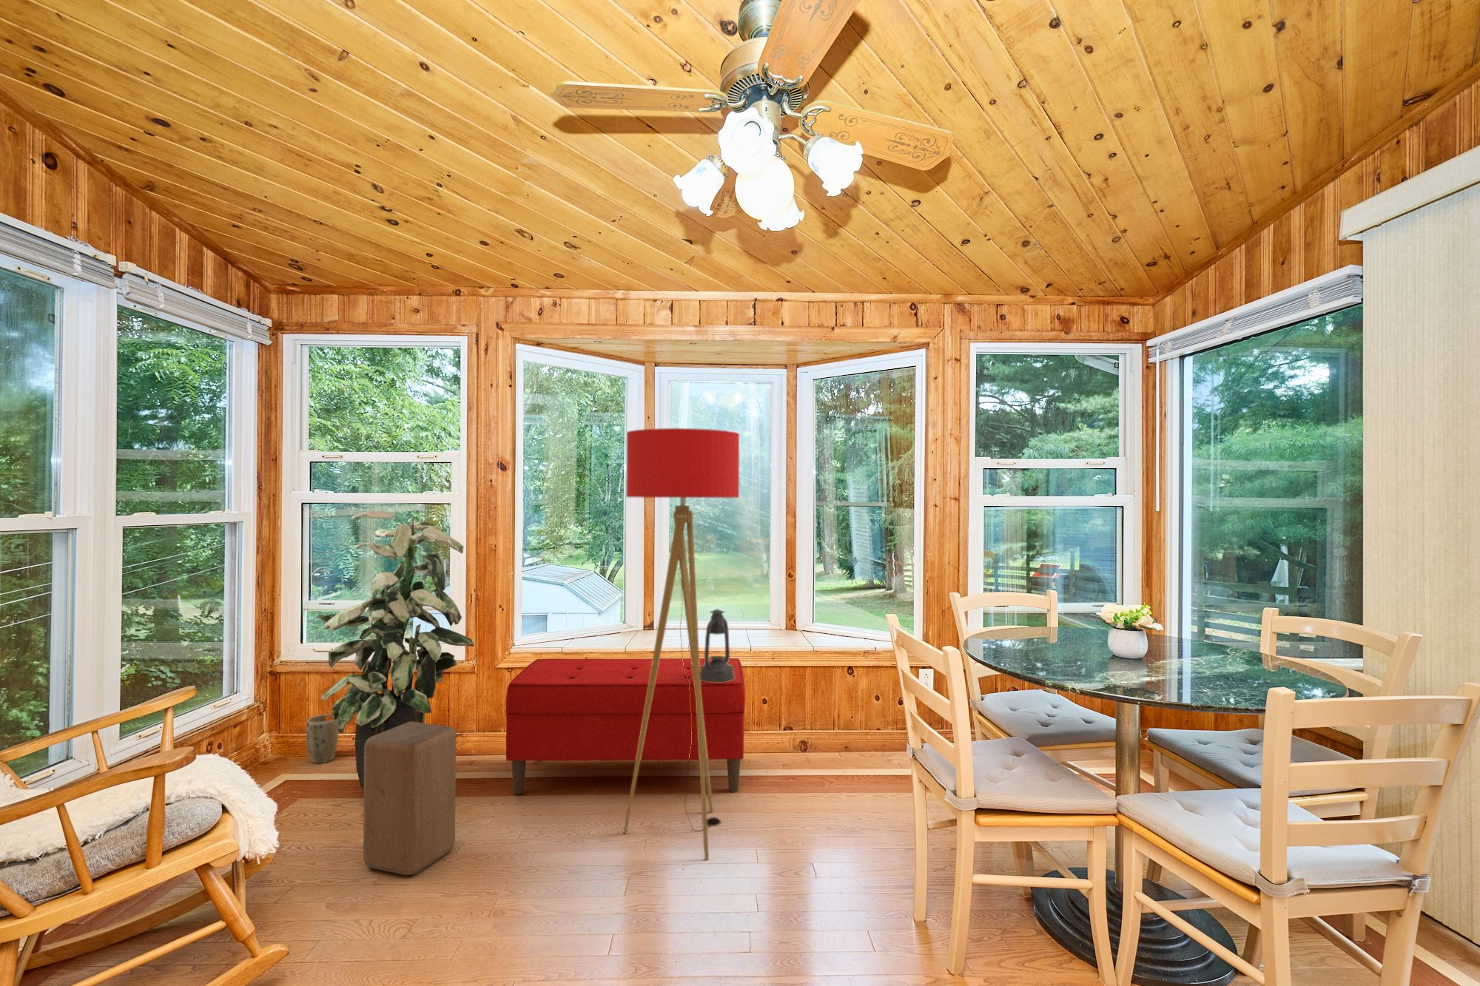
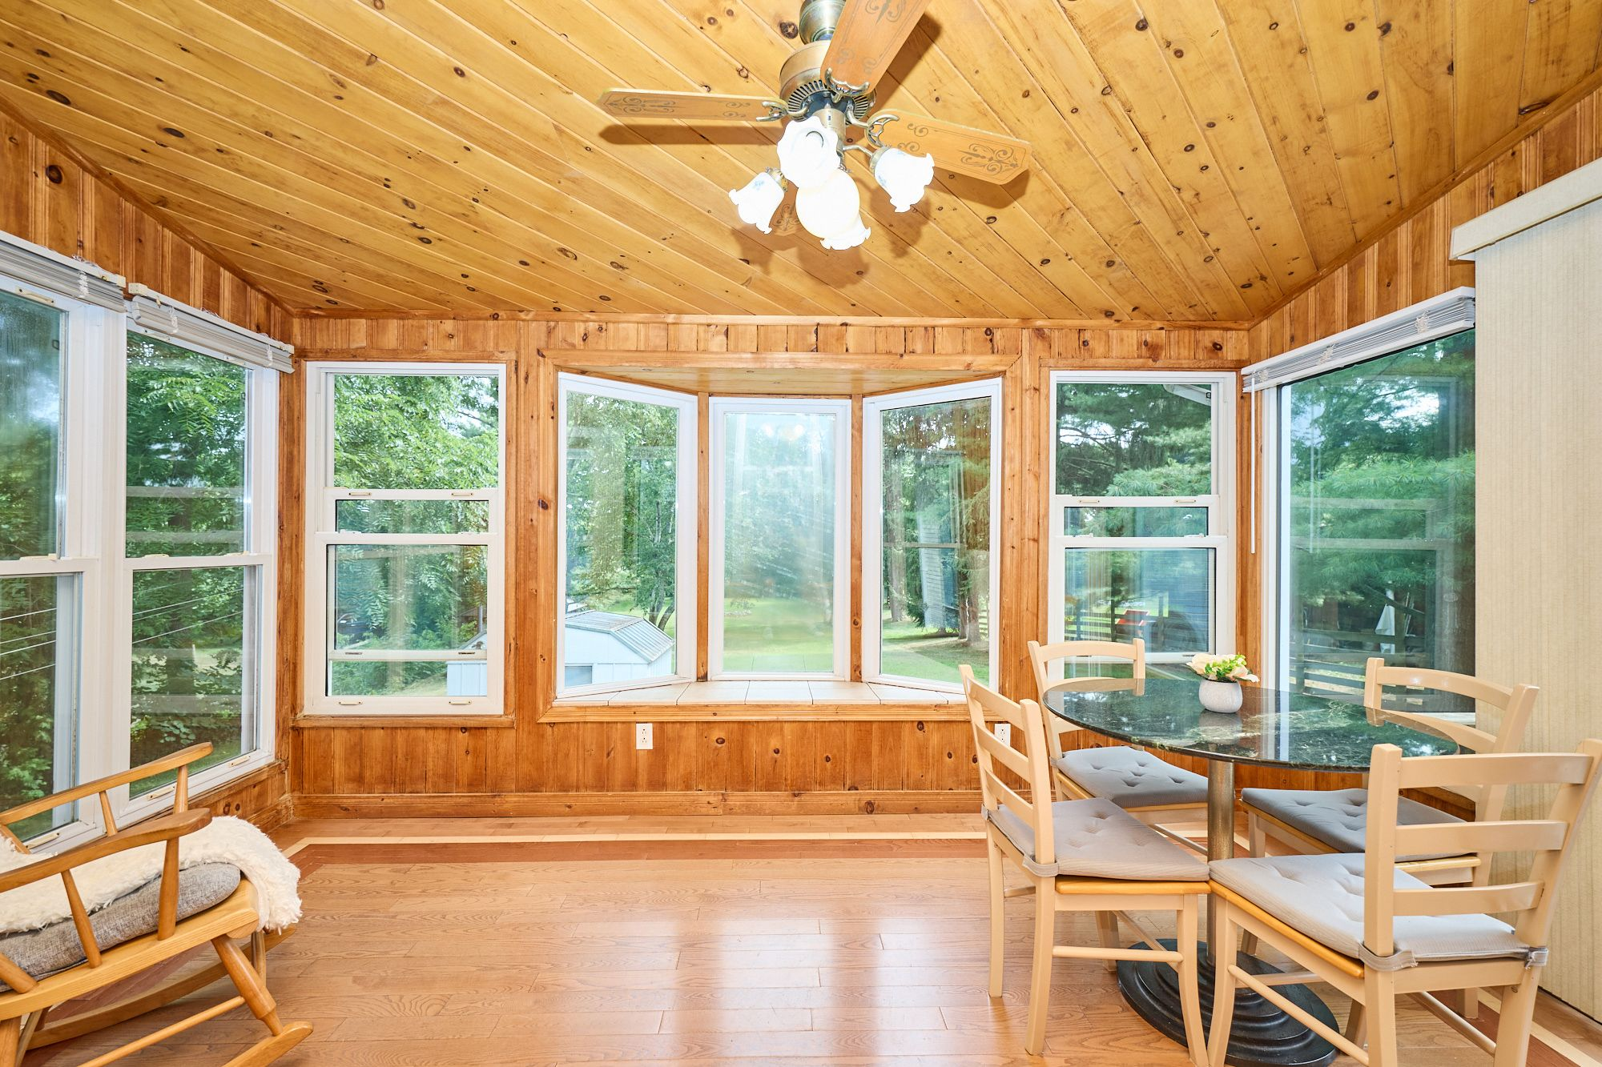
- floor lamp (680, 633)
- plant pot (322, 738)
- indoor plant (392, 645)
- bench (632, 722)
- stool (410, 795)
- lantern (709, 643)
